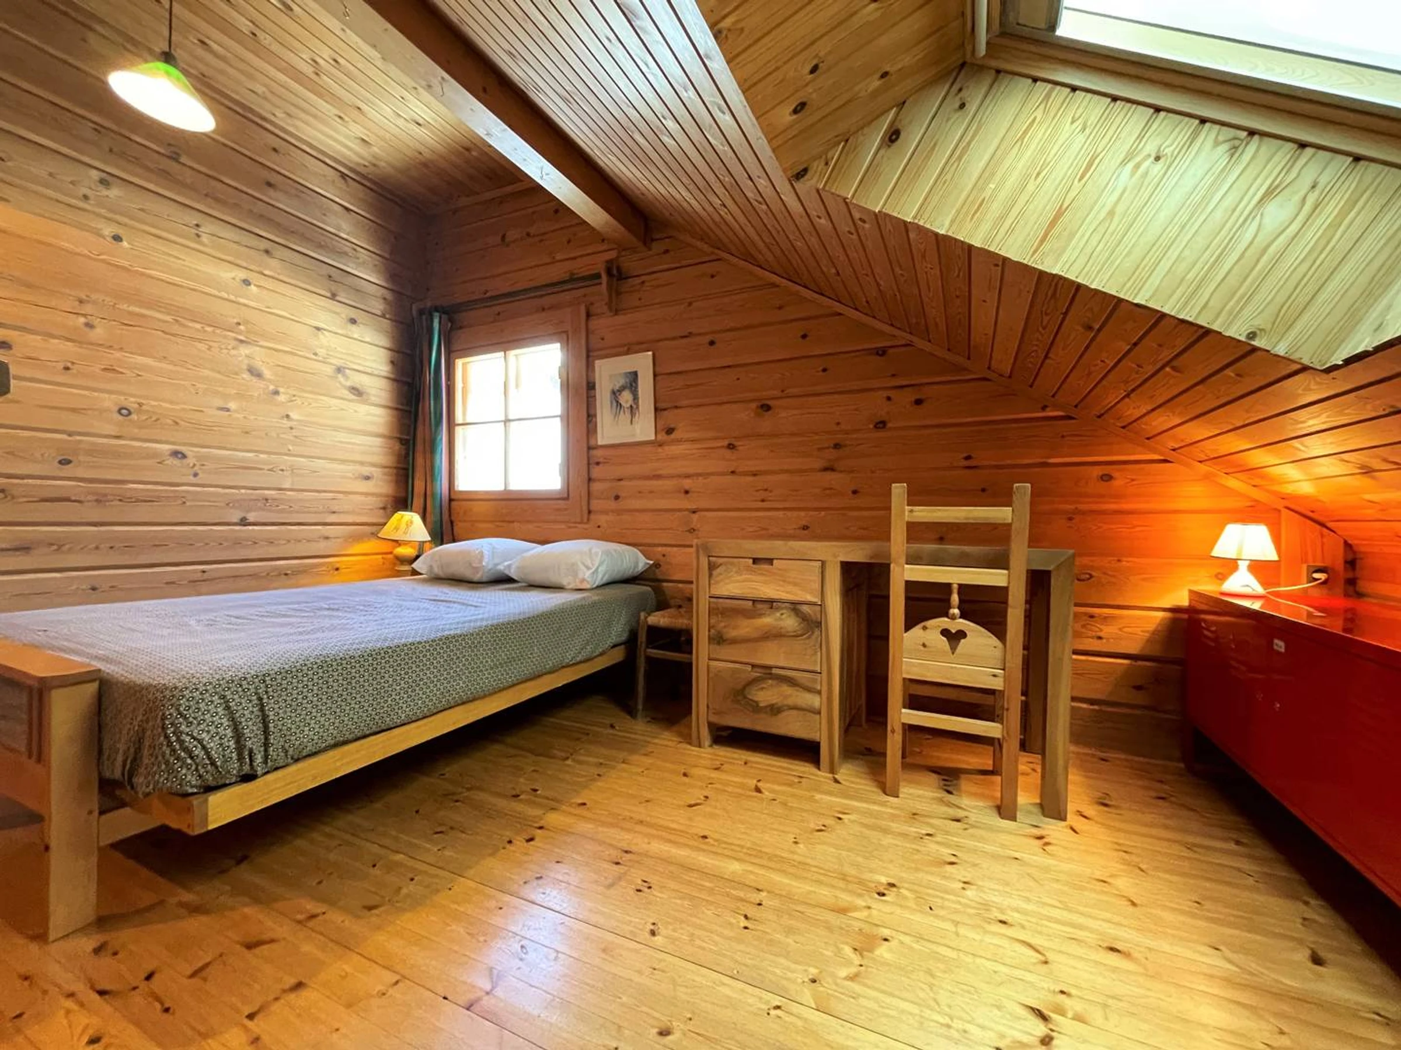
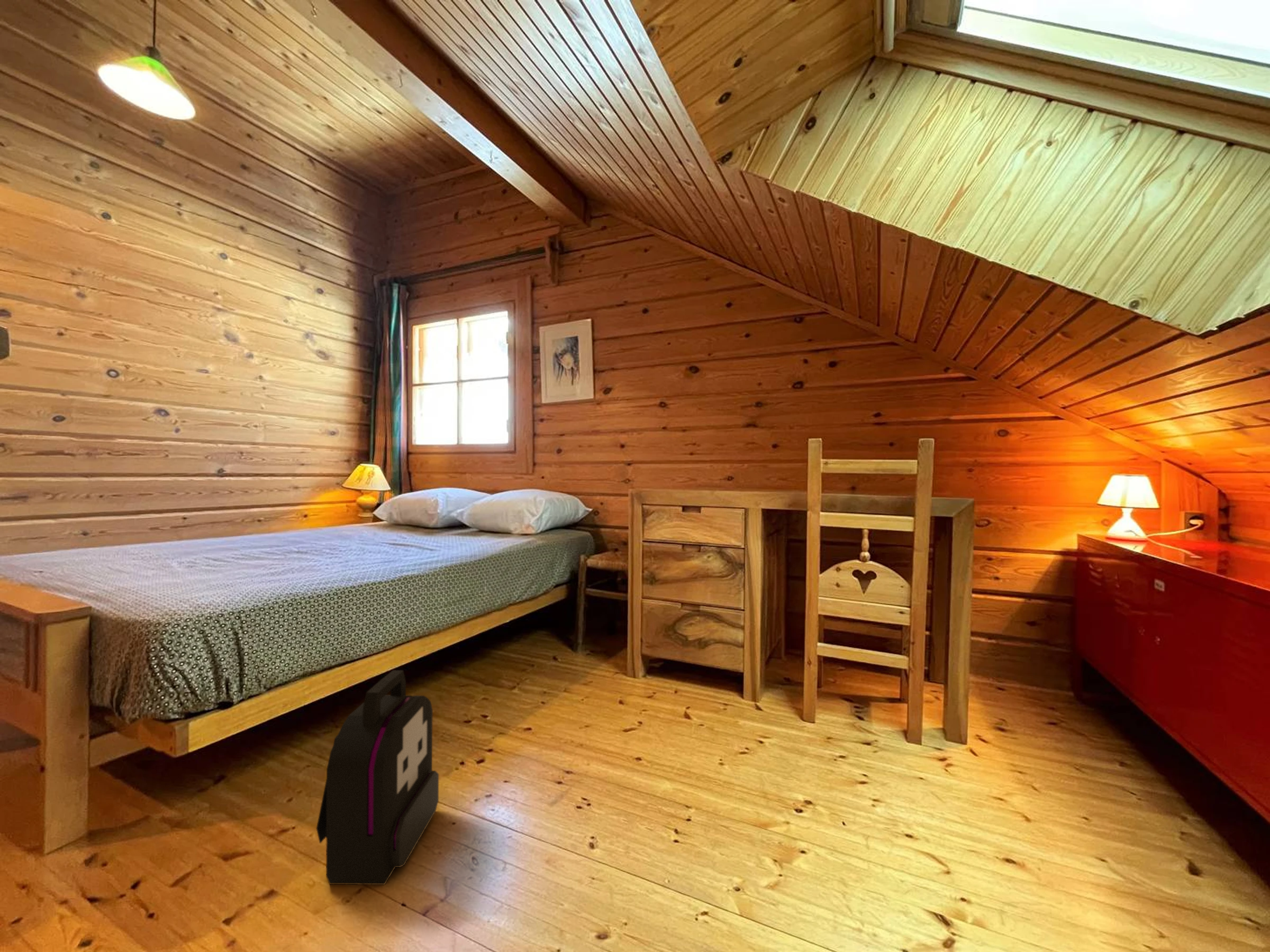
+ backpack (381, 762)
